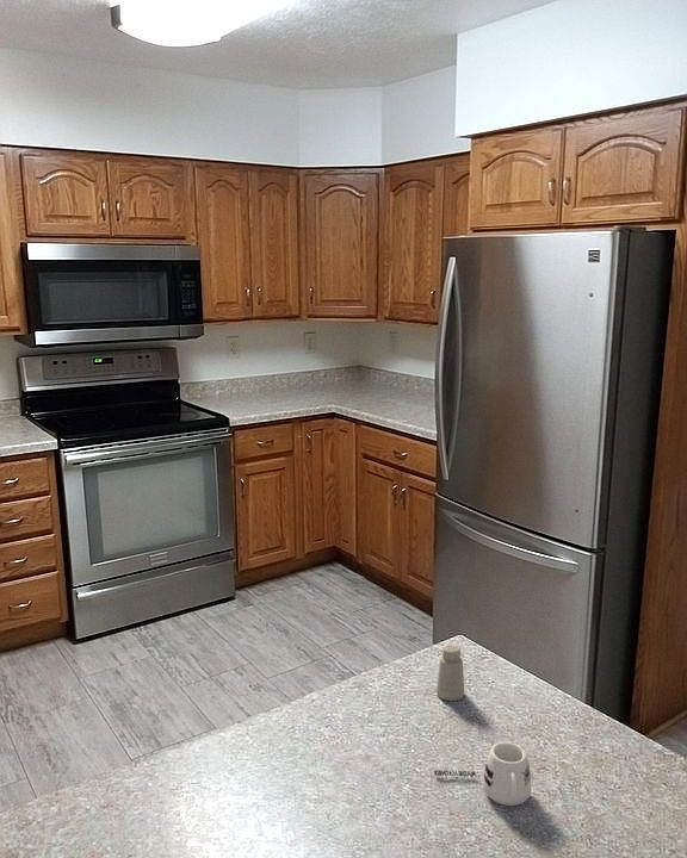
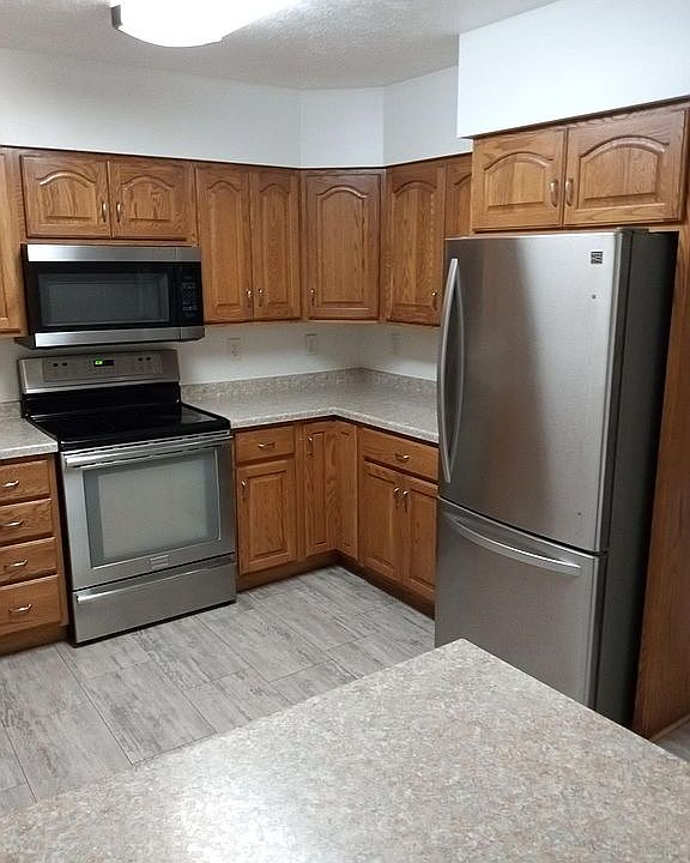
- saltshaker (451, 670)
- mug (484, 775)
